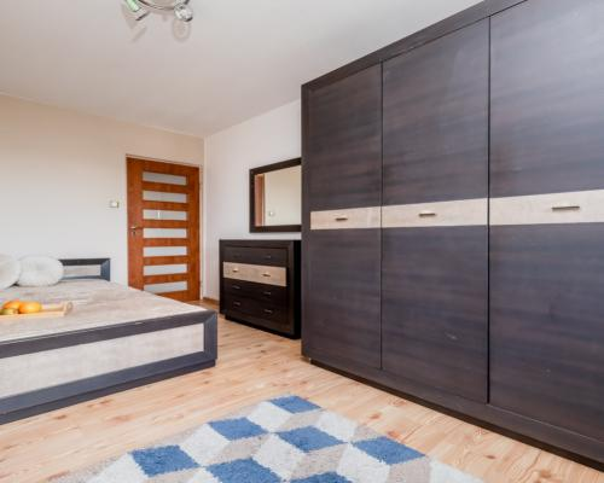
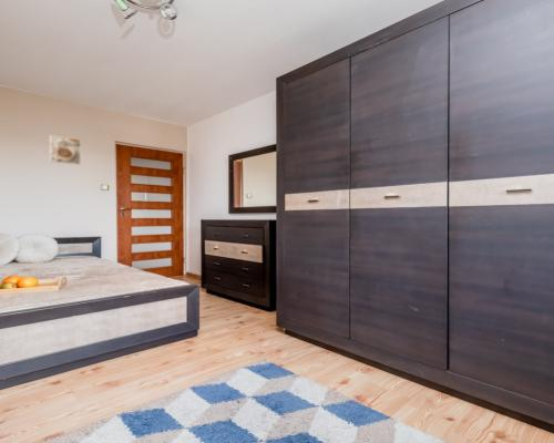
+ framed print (65, 150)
